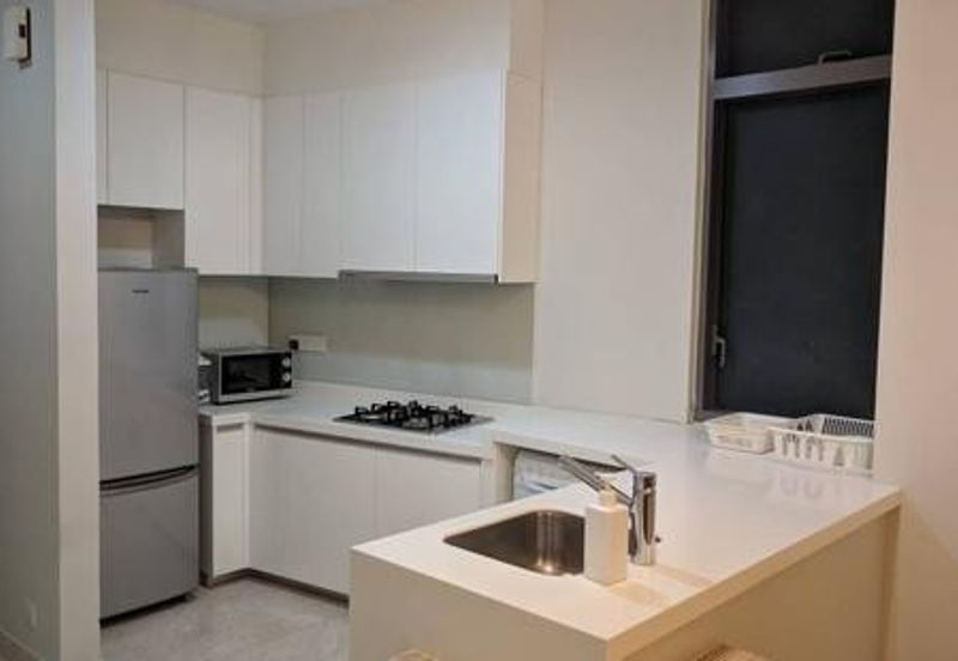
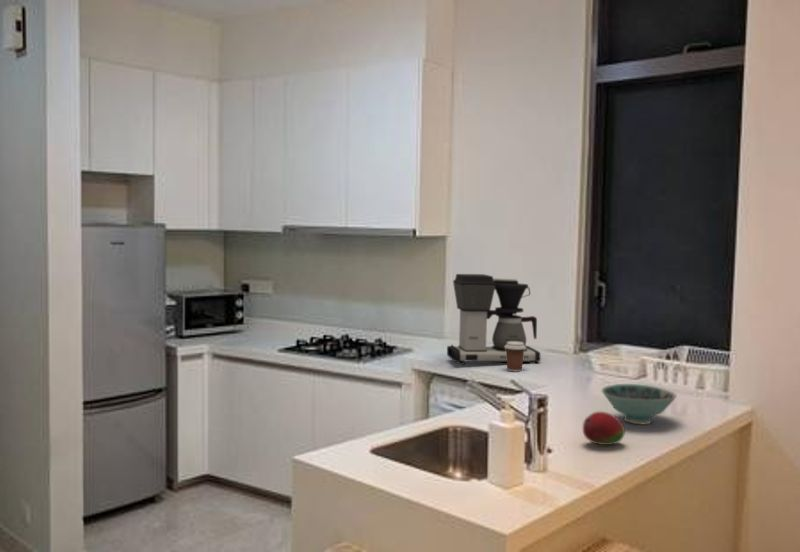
+ bowl (638, 406)
+ coffee cup (514, 356)
+ coffee maker (496, 315)
+ fruit (603, 428)
